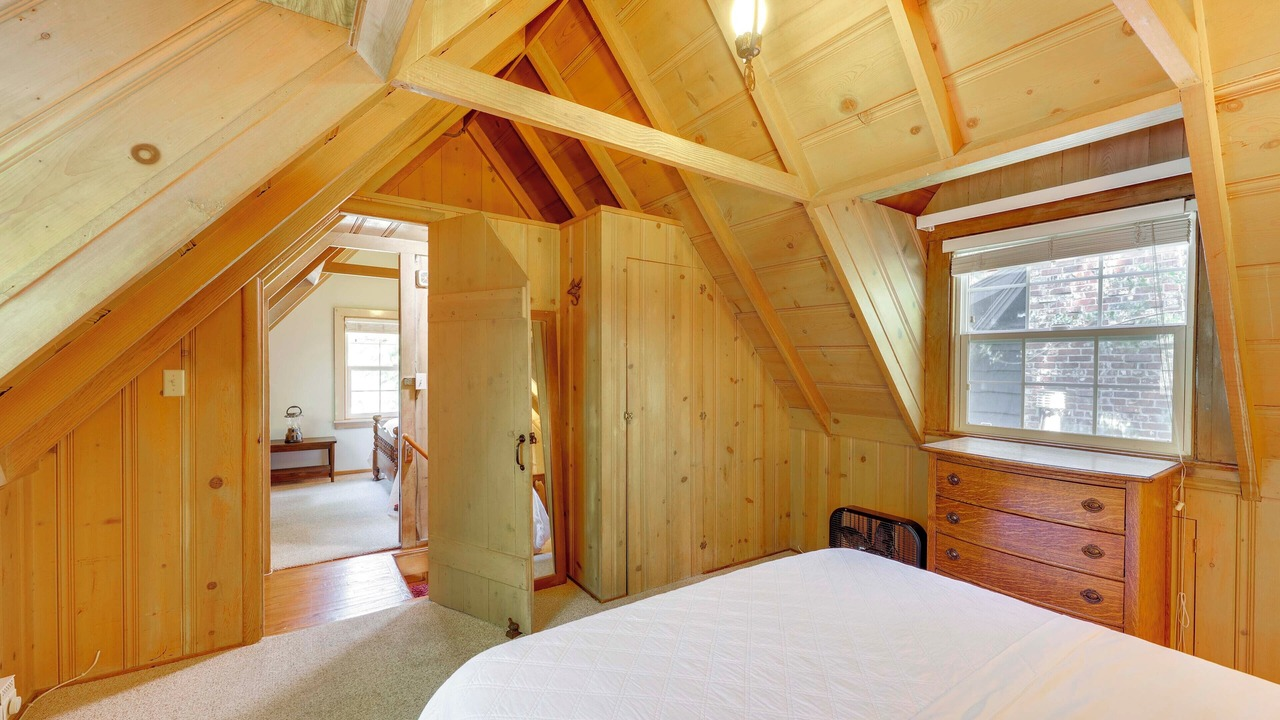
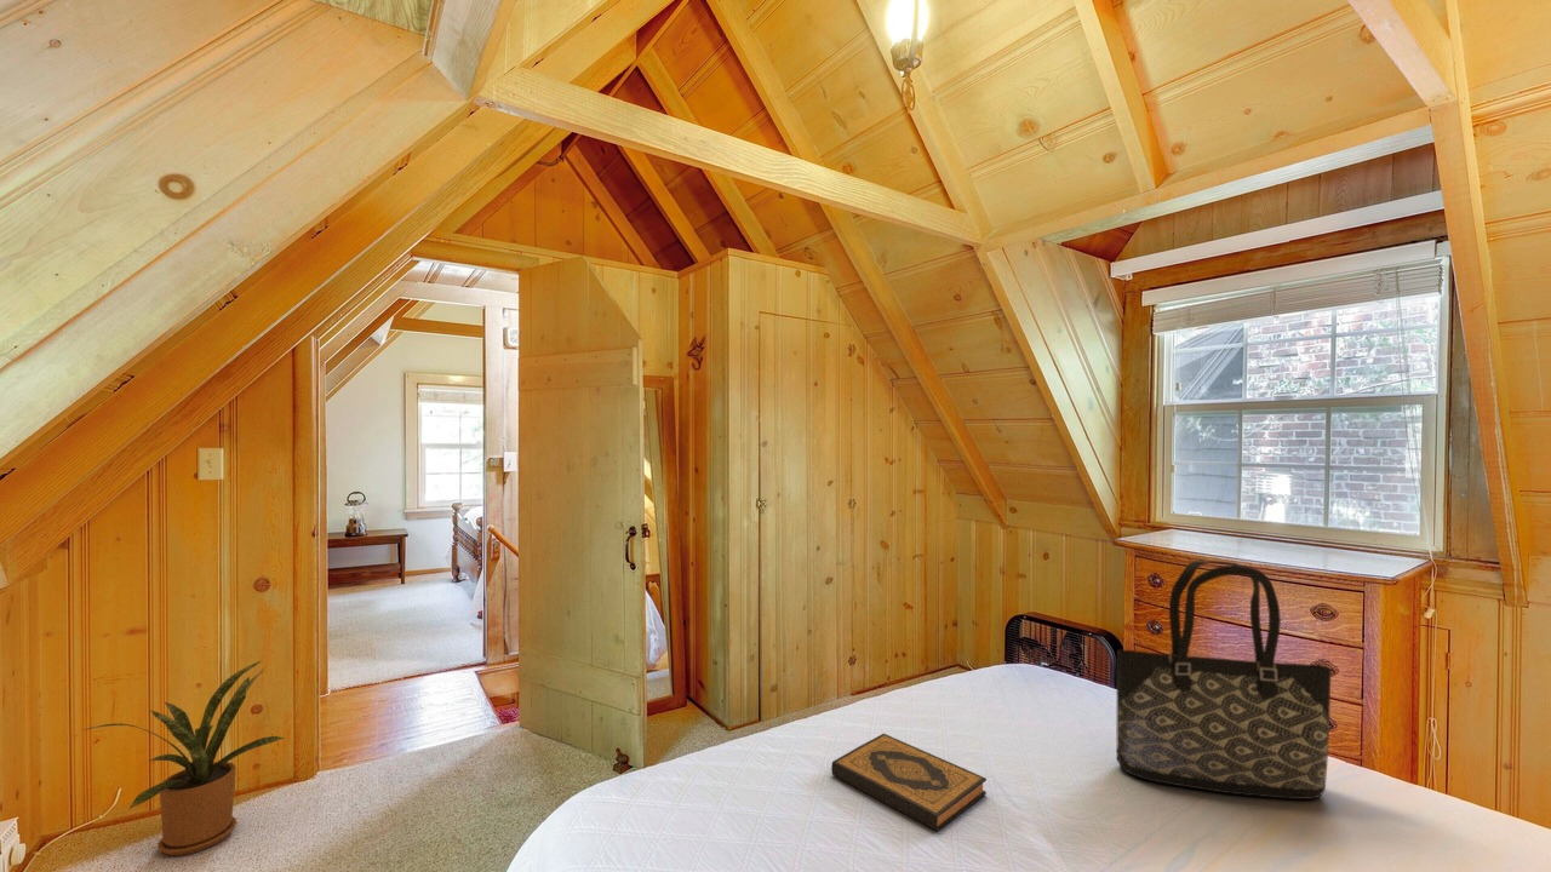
+ hardback book (906, 776)
+ tote bag (1219, 671)
+ house plant (195, 756)
